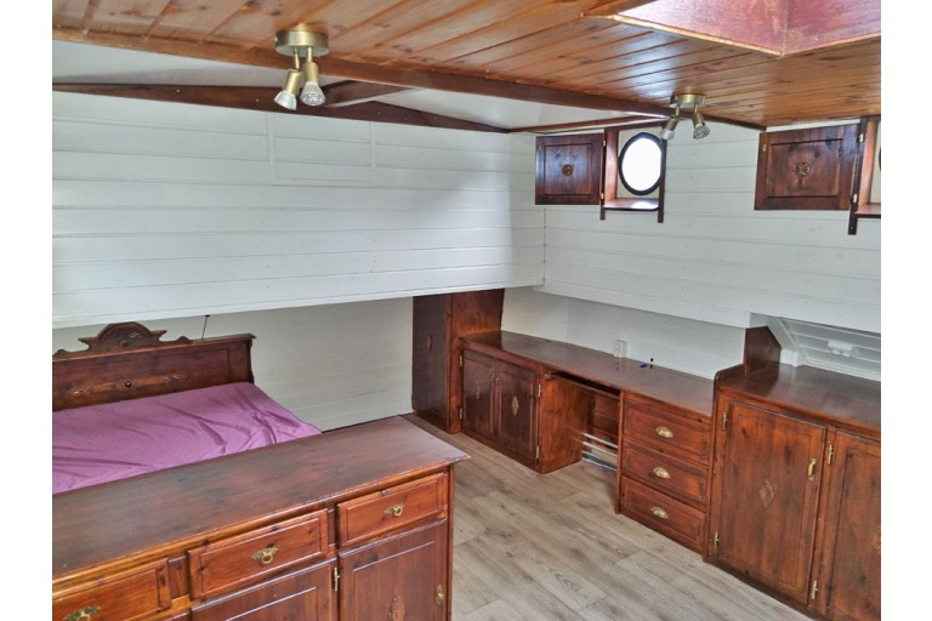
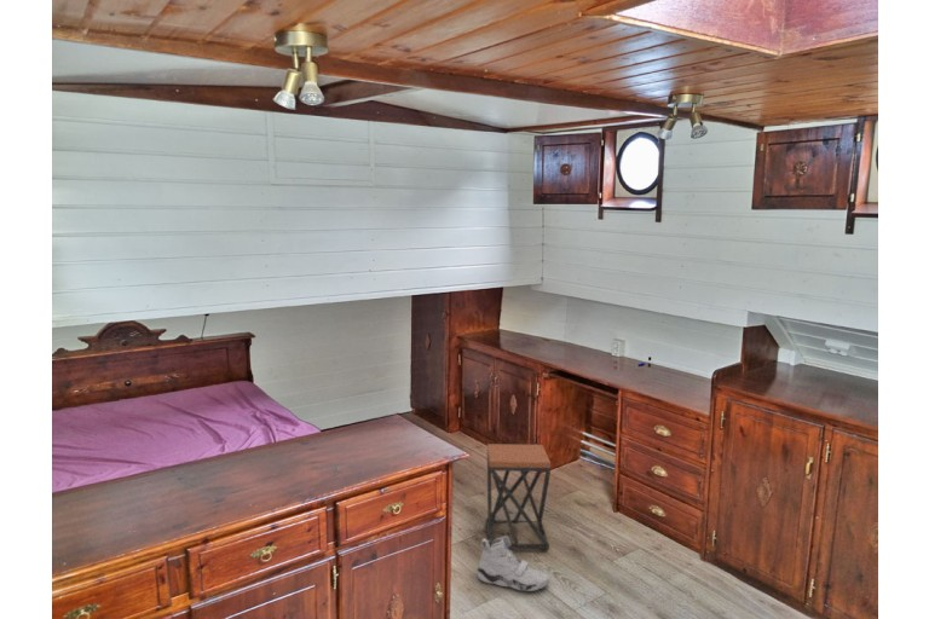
+ stool (513, 496)
+ sneaker (512, 561)
